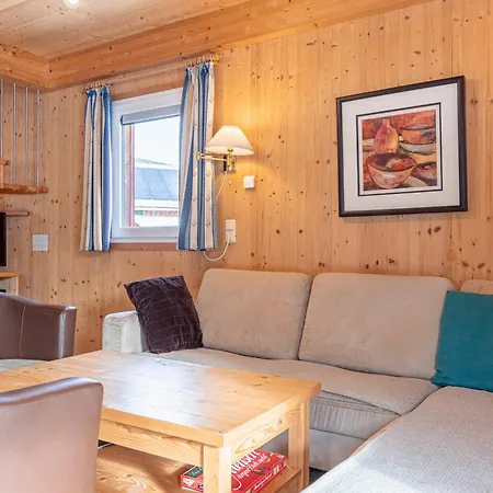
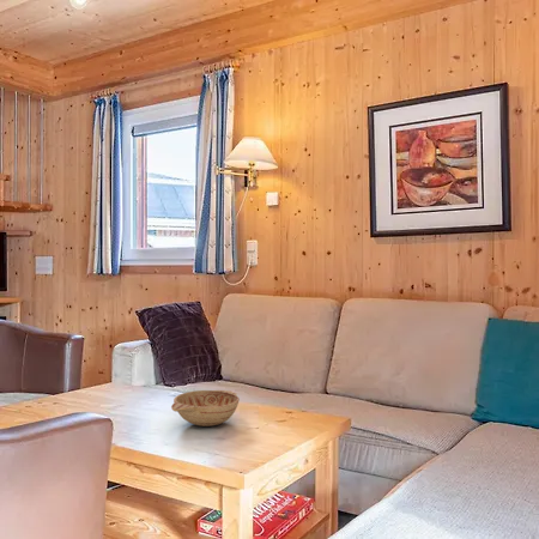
+ decorative bowl (206, 410)
